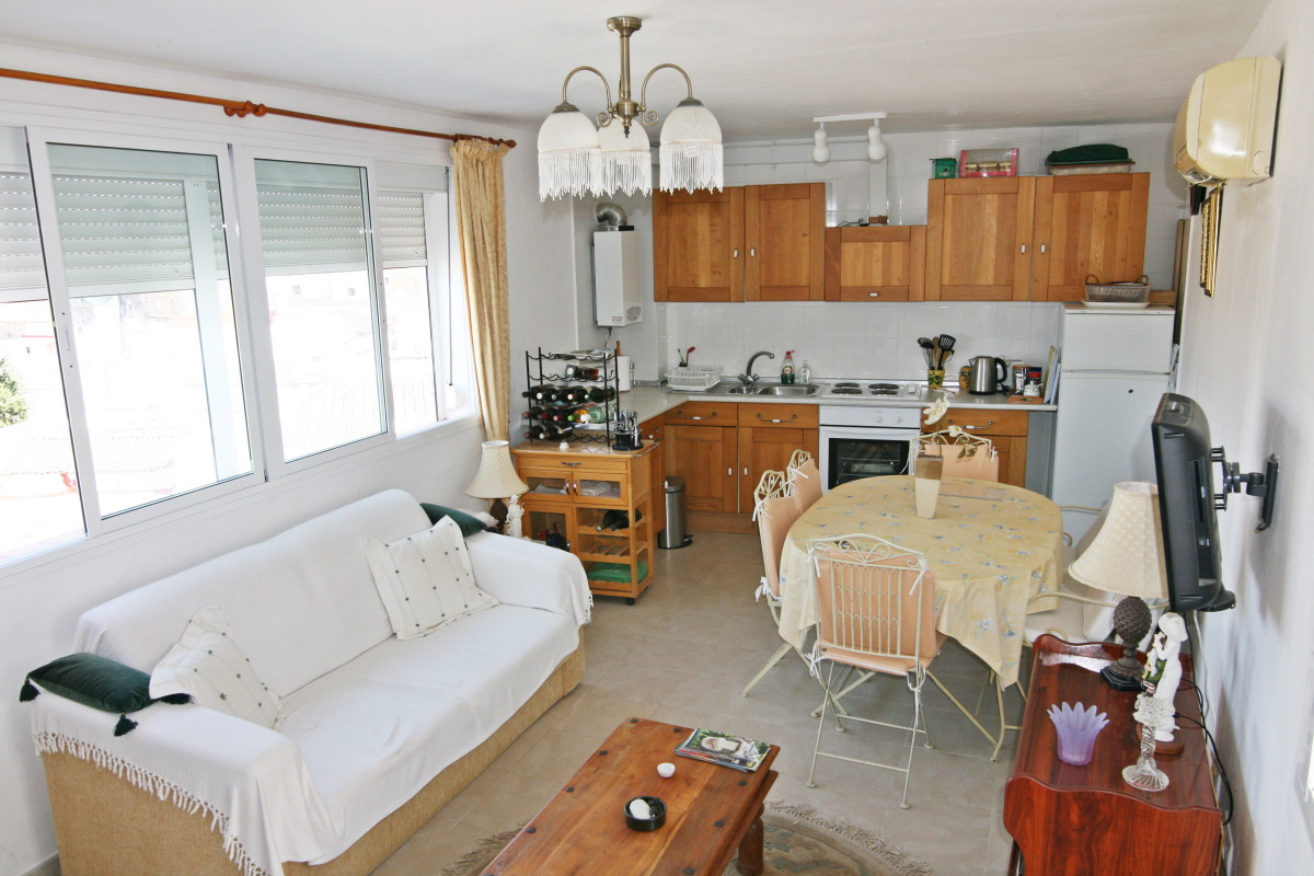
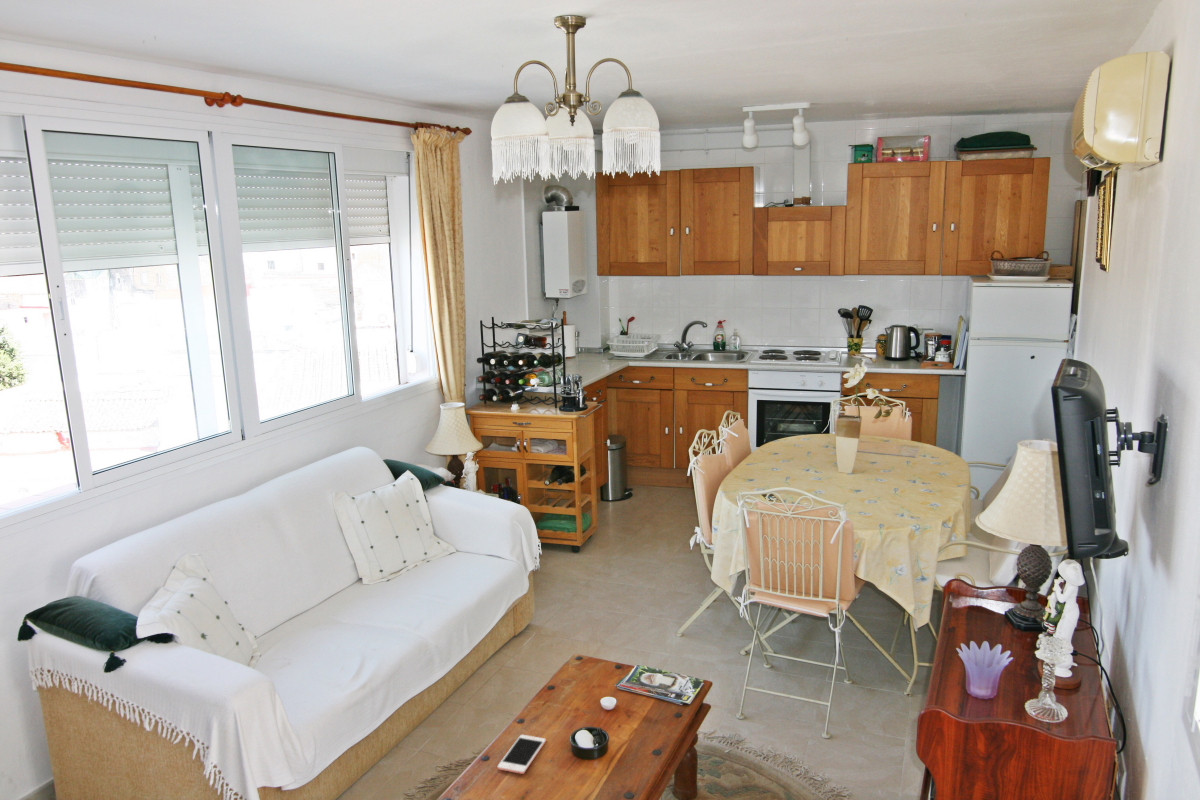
+ cell phone (522, 753)
